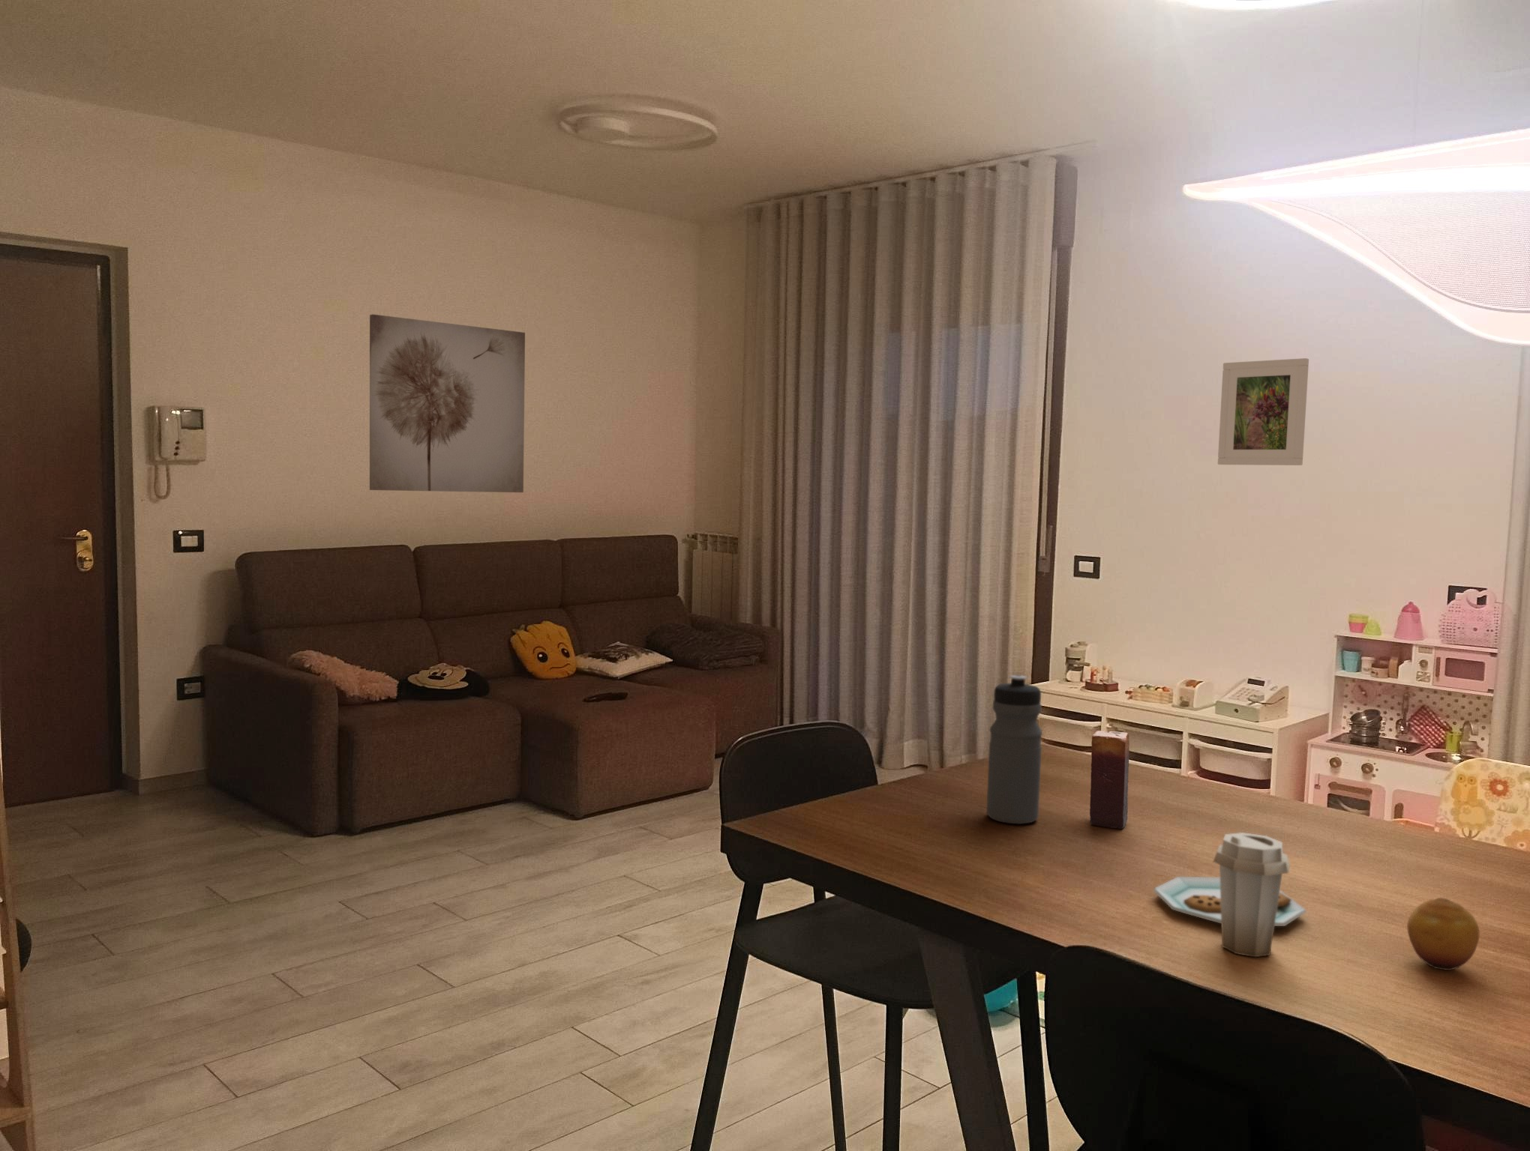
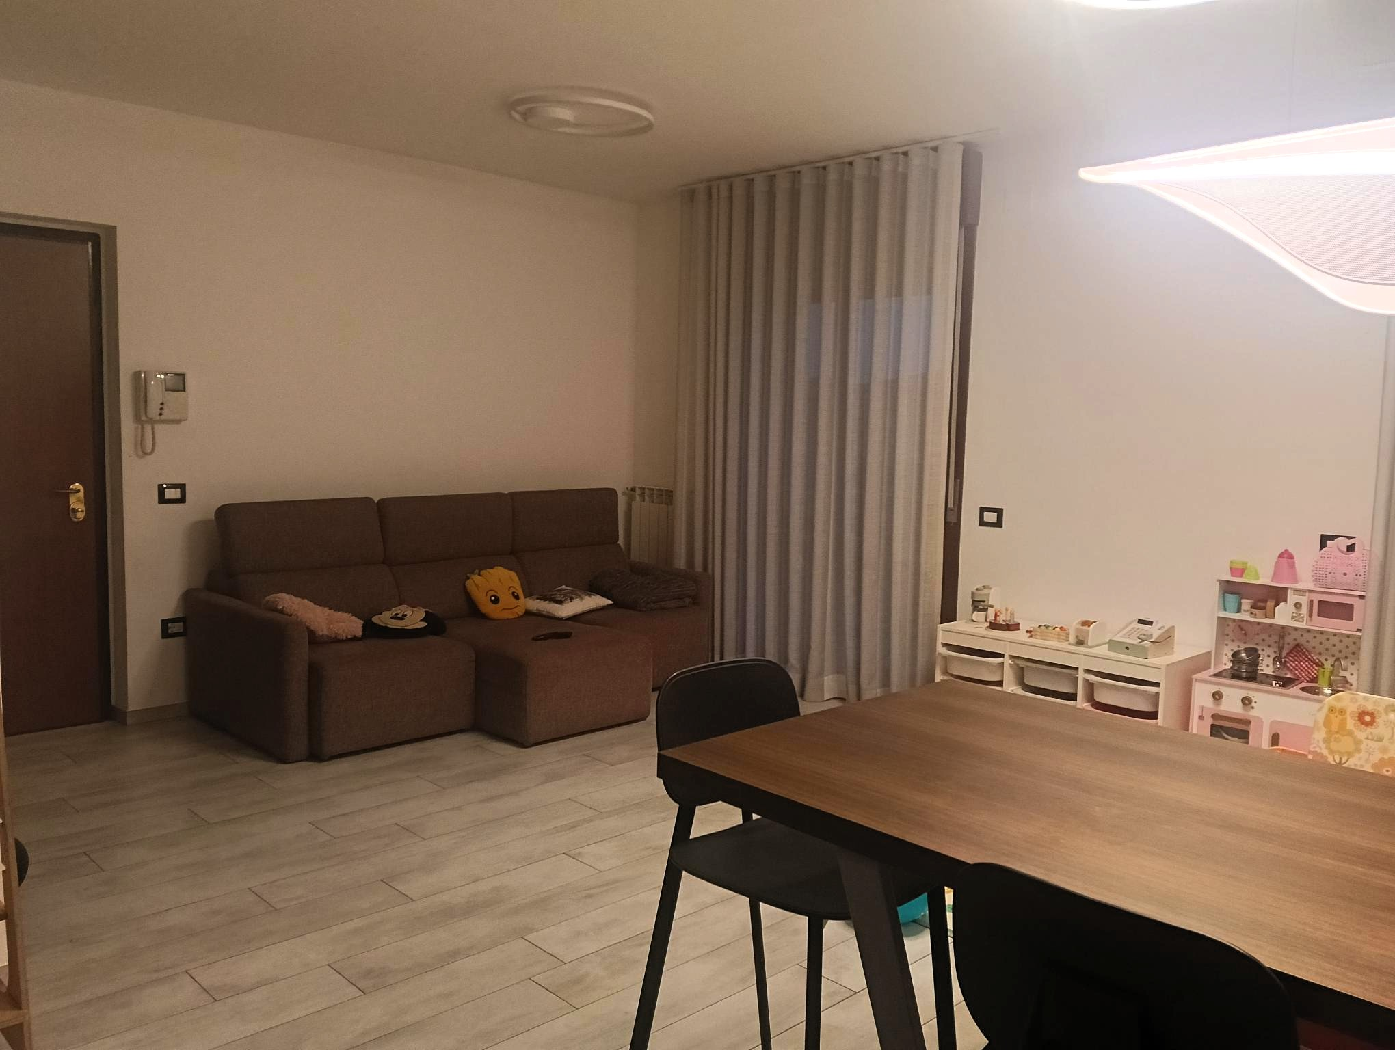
- water bottle (1015, 746)
- candle (1109, 777)
- plate (1230, 866)
- wall art (450, 407)
- fruit (1442, 932)
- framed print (1261, 413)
